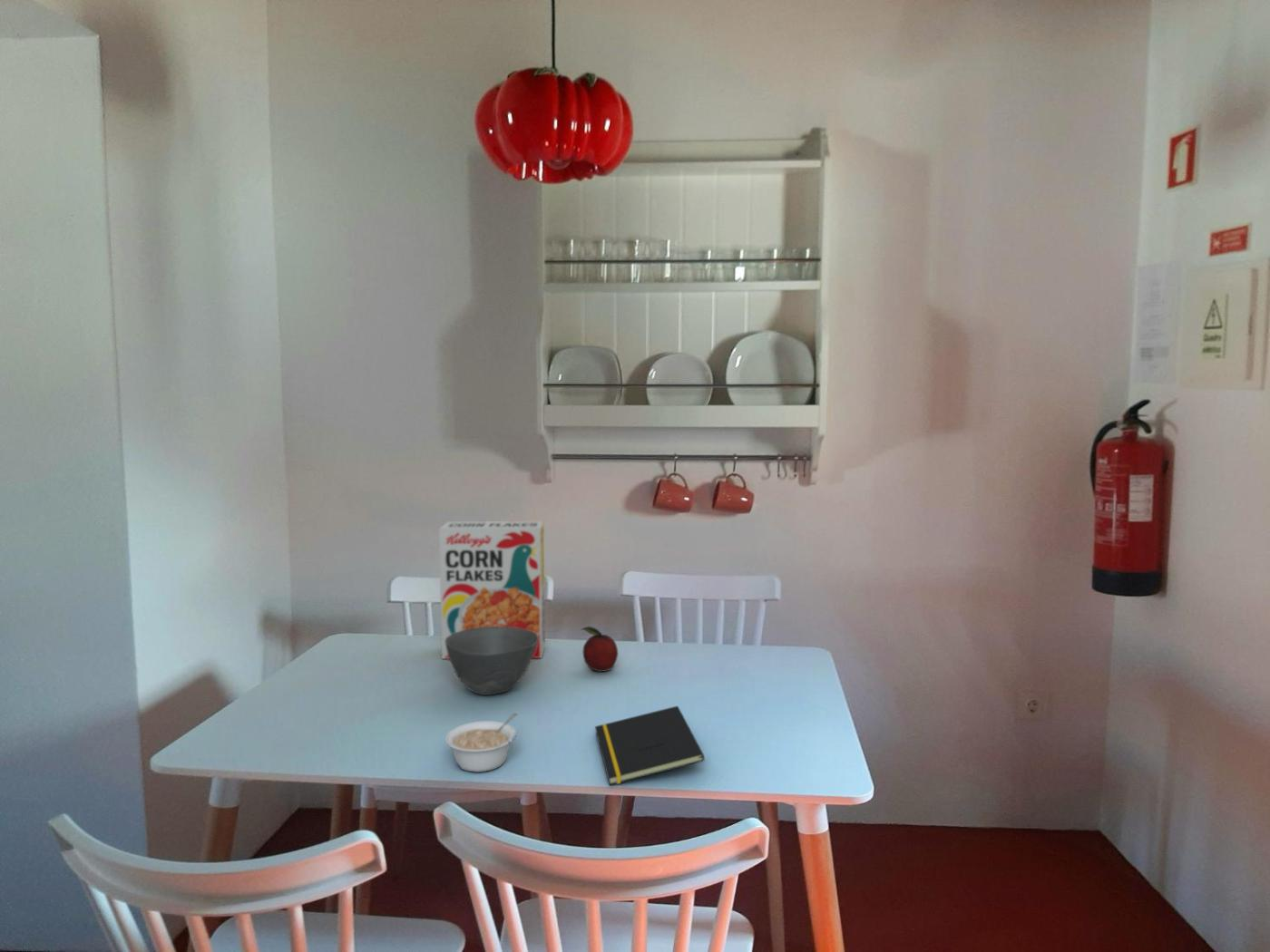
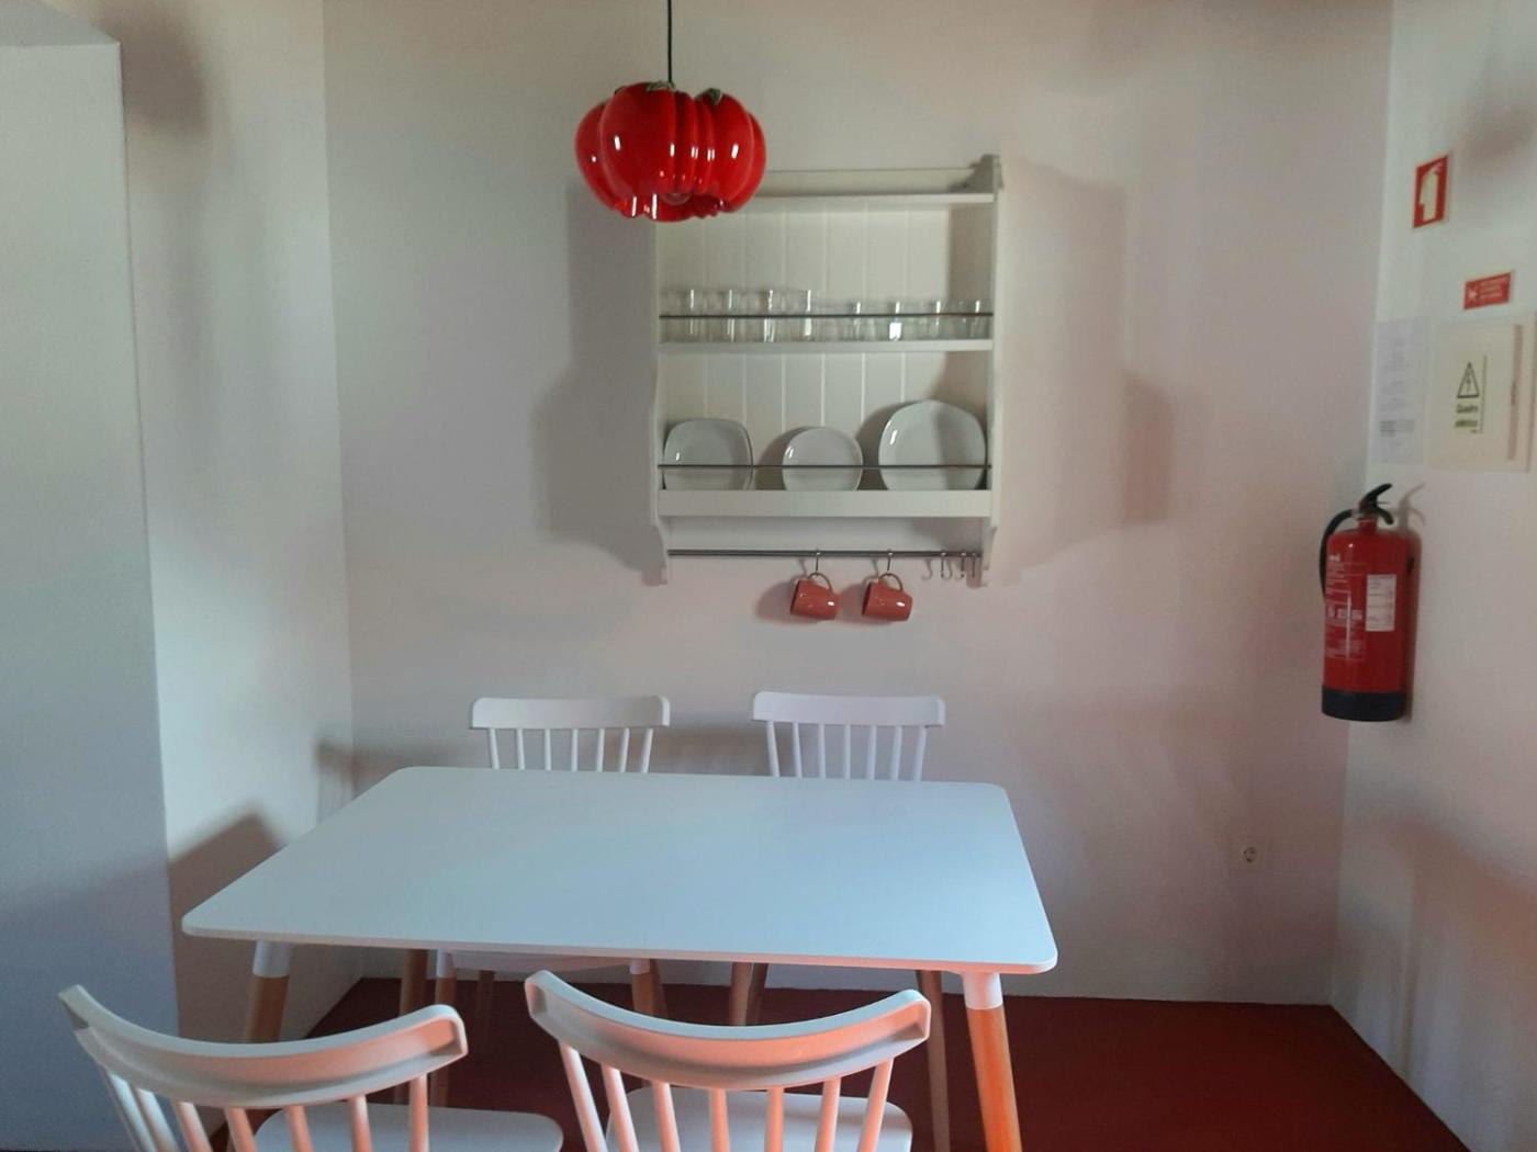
- cereal box (493, 588)
- bowl (492, 664)
- fruit (599, 648)
- legume (482, 743)
- notepad (646, 743)
